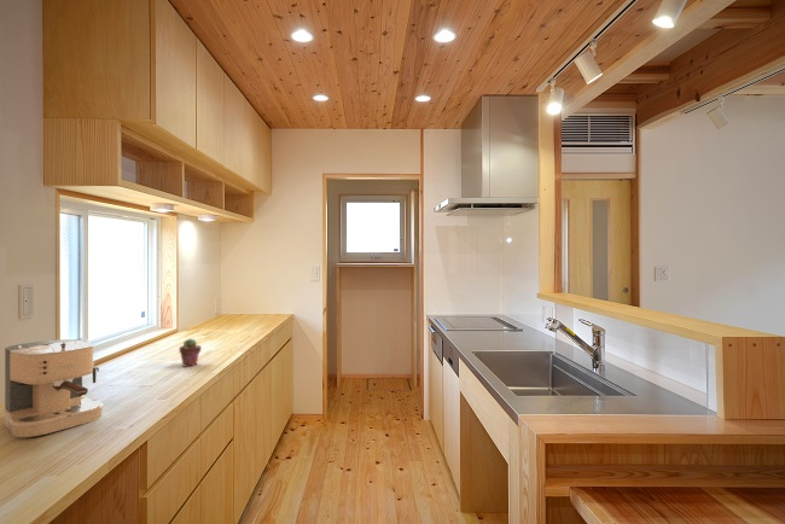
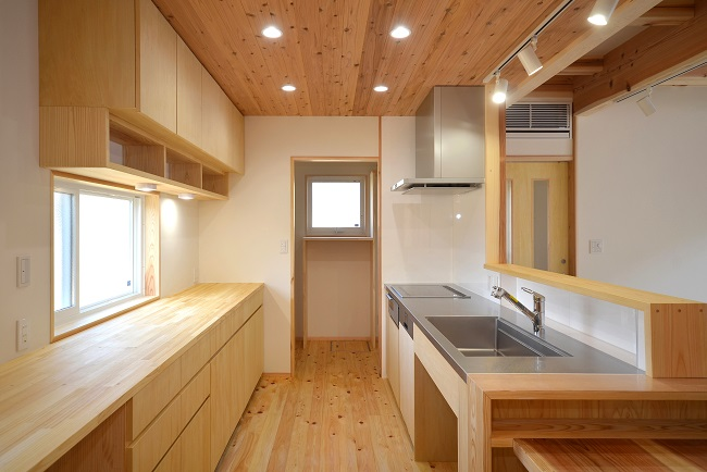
- potted succulent (190, 351)
- coffee maker (56, 382)
